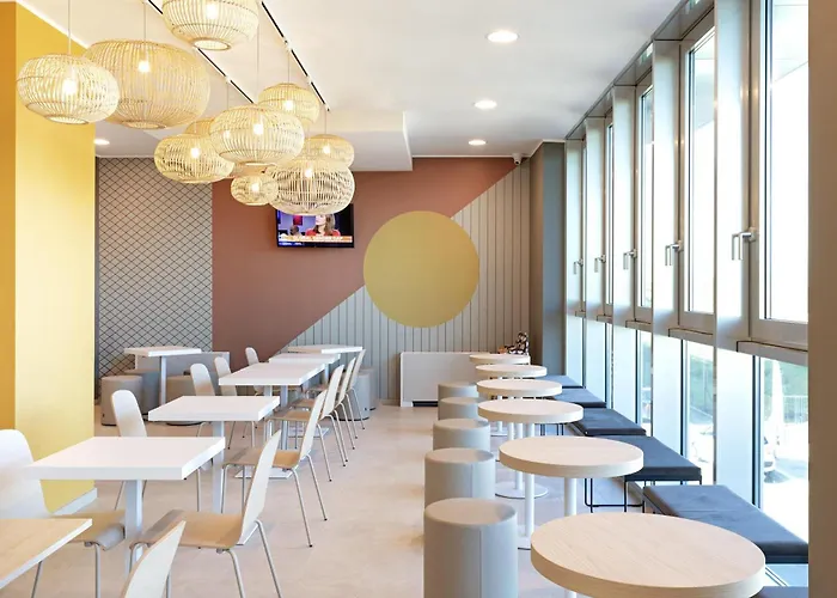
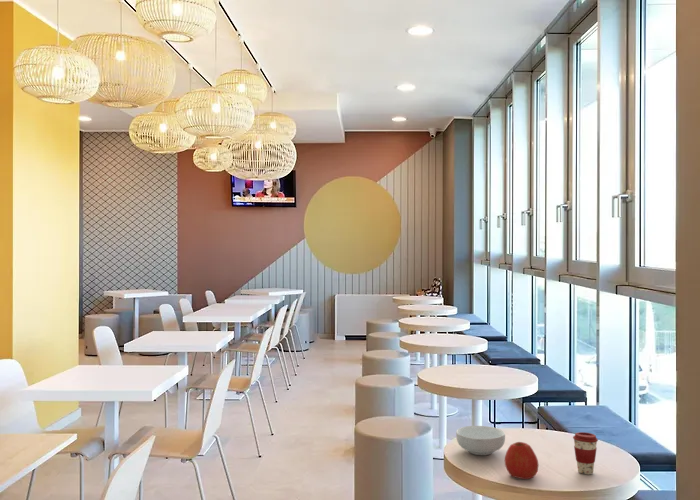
+ apple (521, 458)
+ cereal bowl (480, 441)
+ coffee cup (585, 453)
